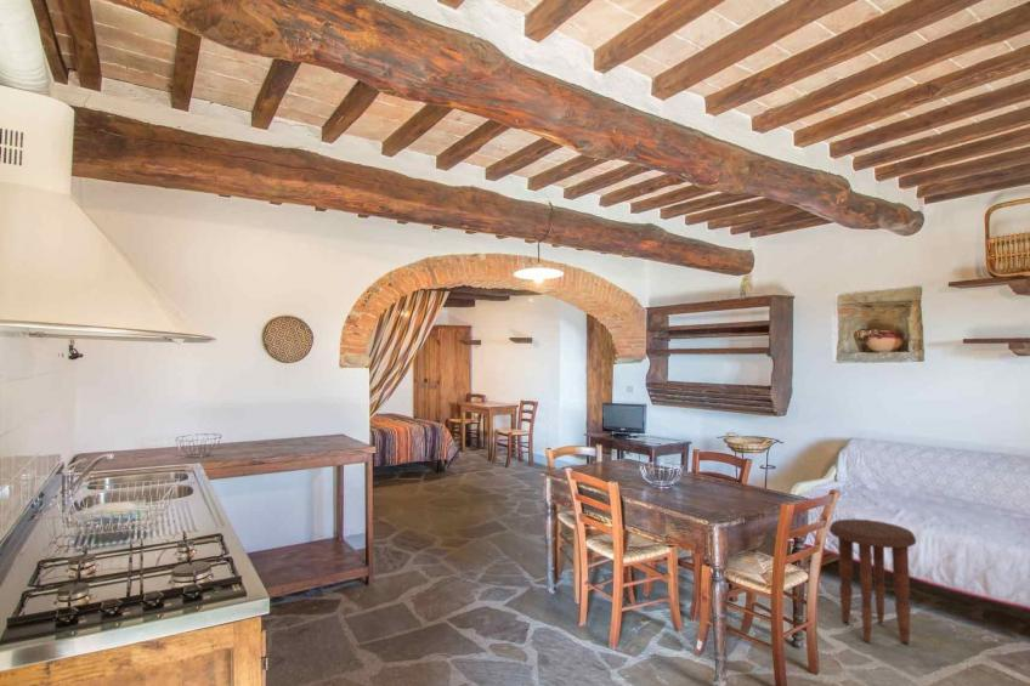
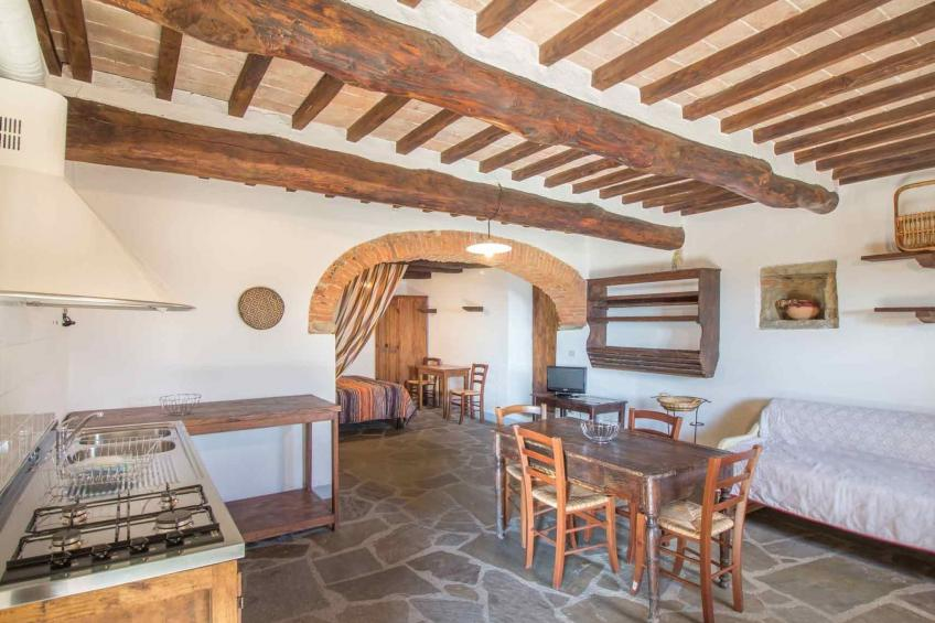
- side table (871, 579)
